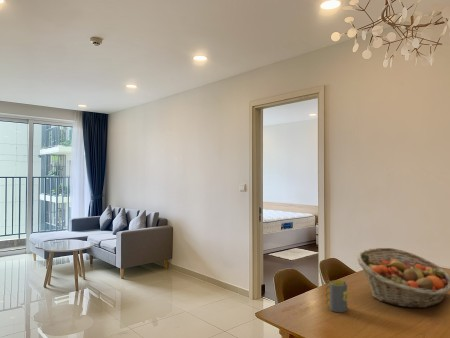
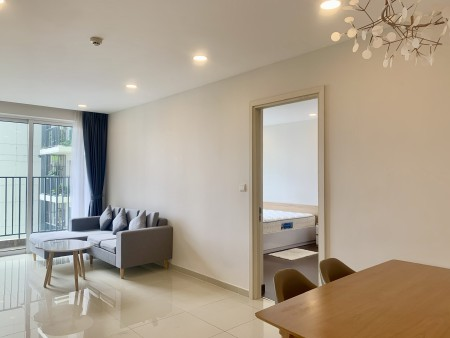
- mug (336, 295)
- fruit basket (403, 275)
